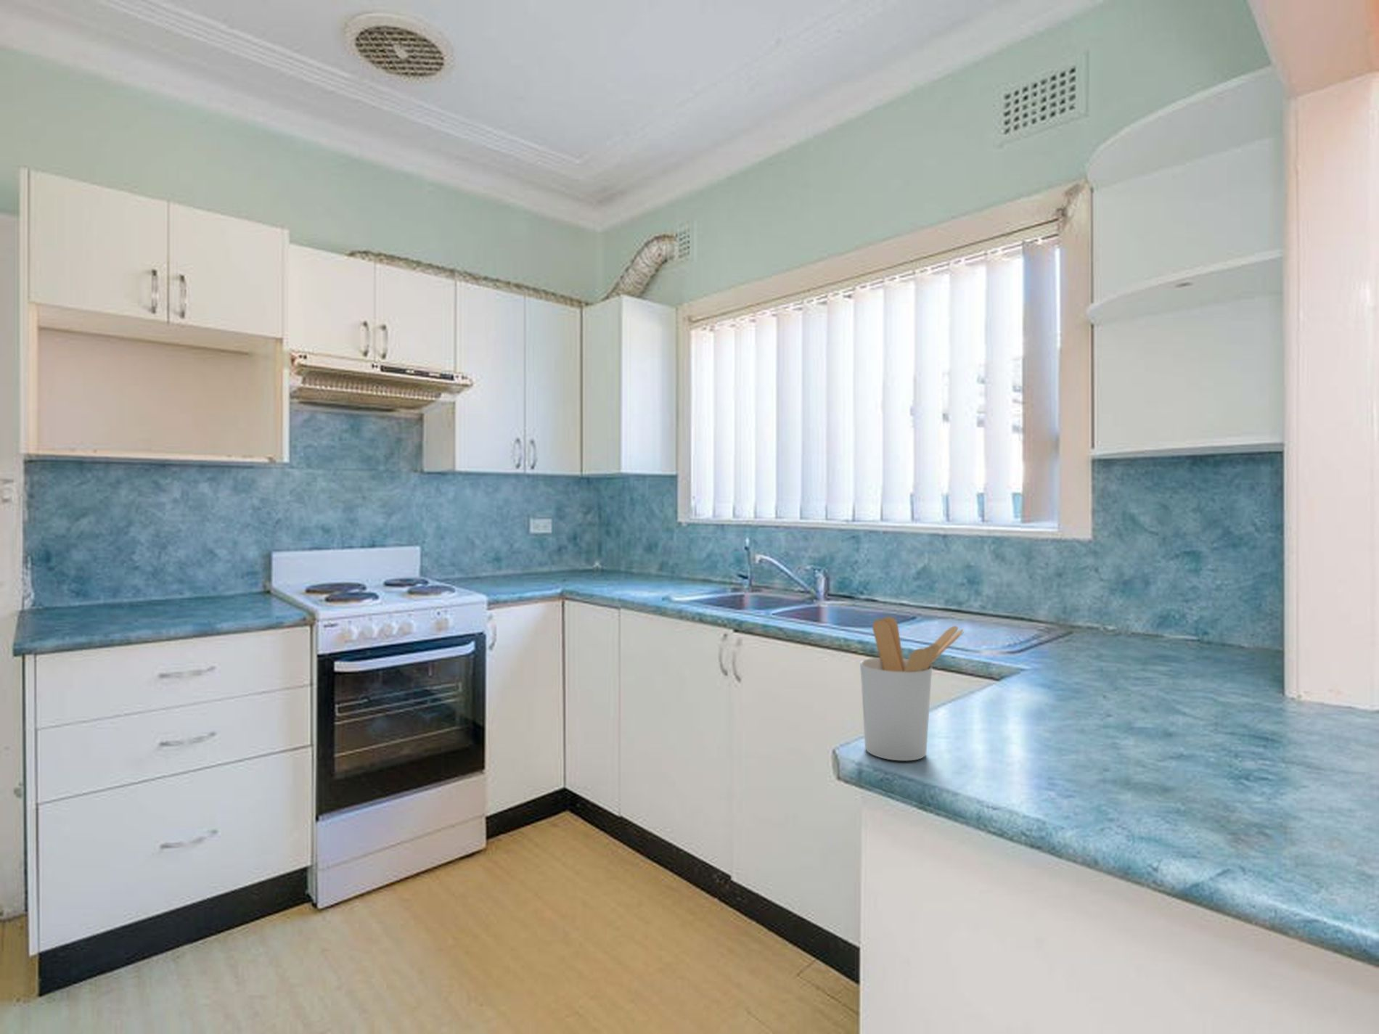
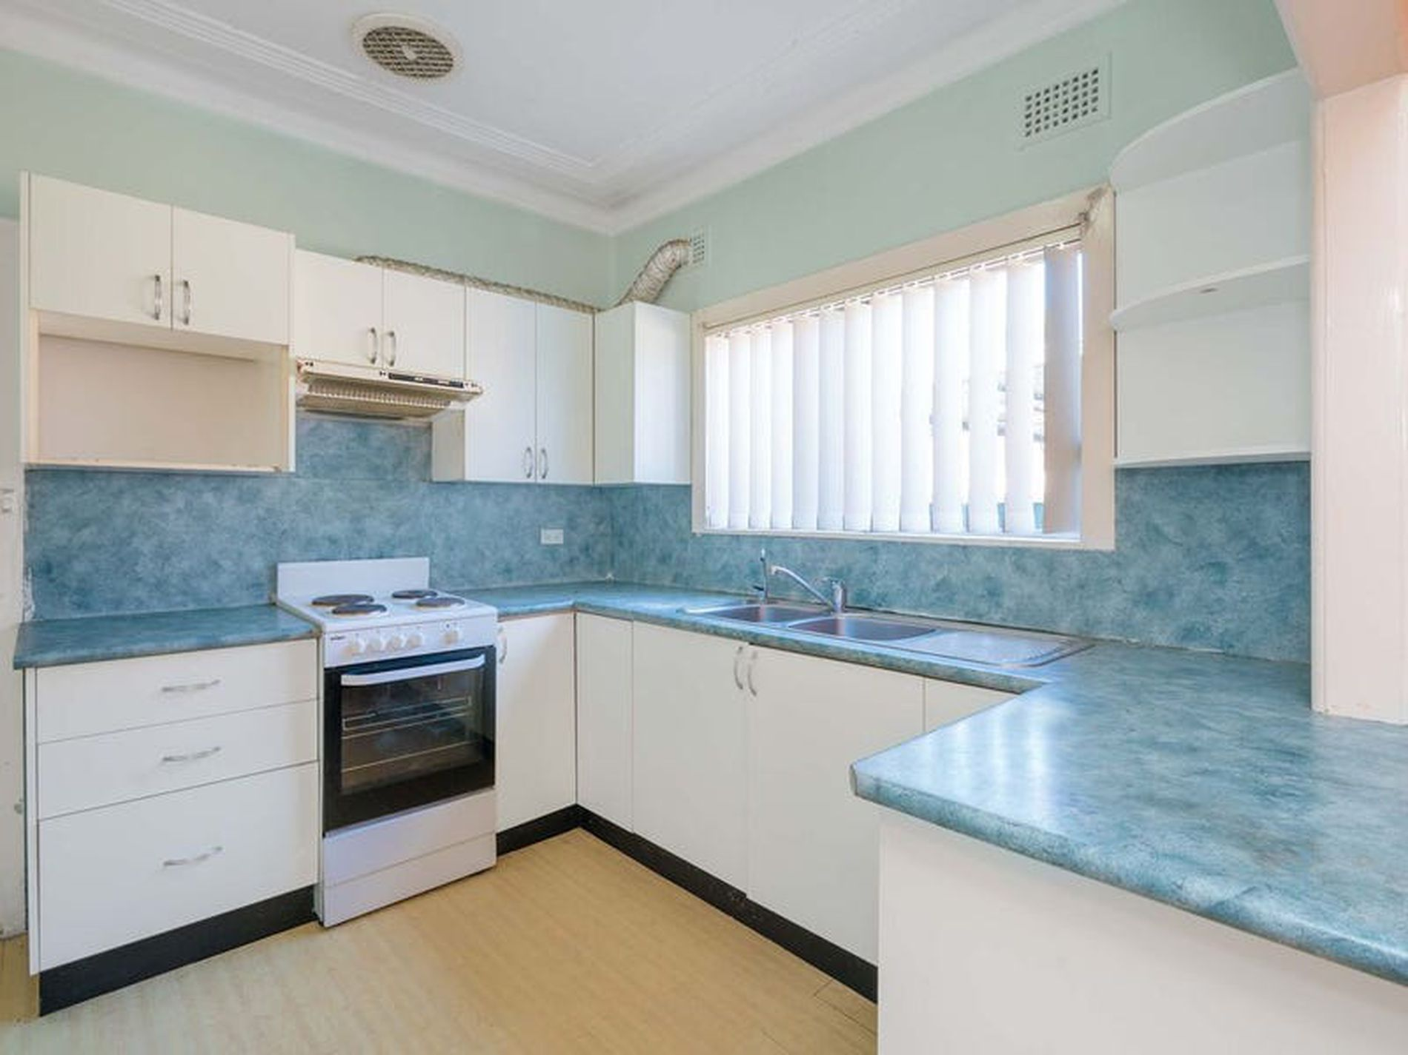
- utensil holder (913, 685)
